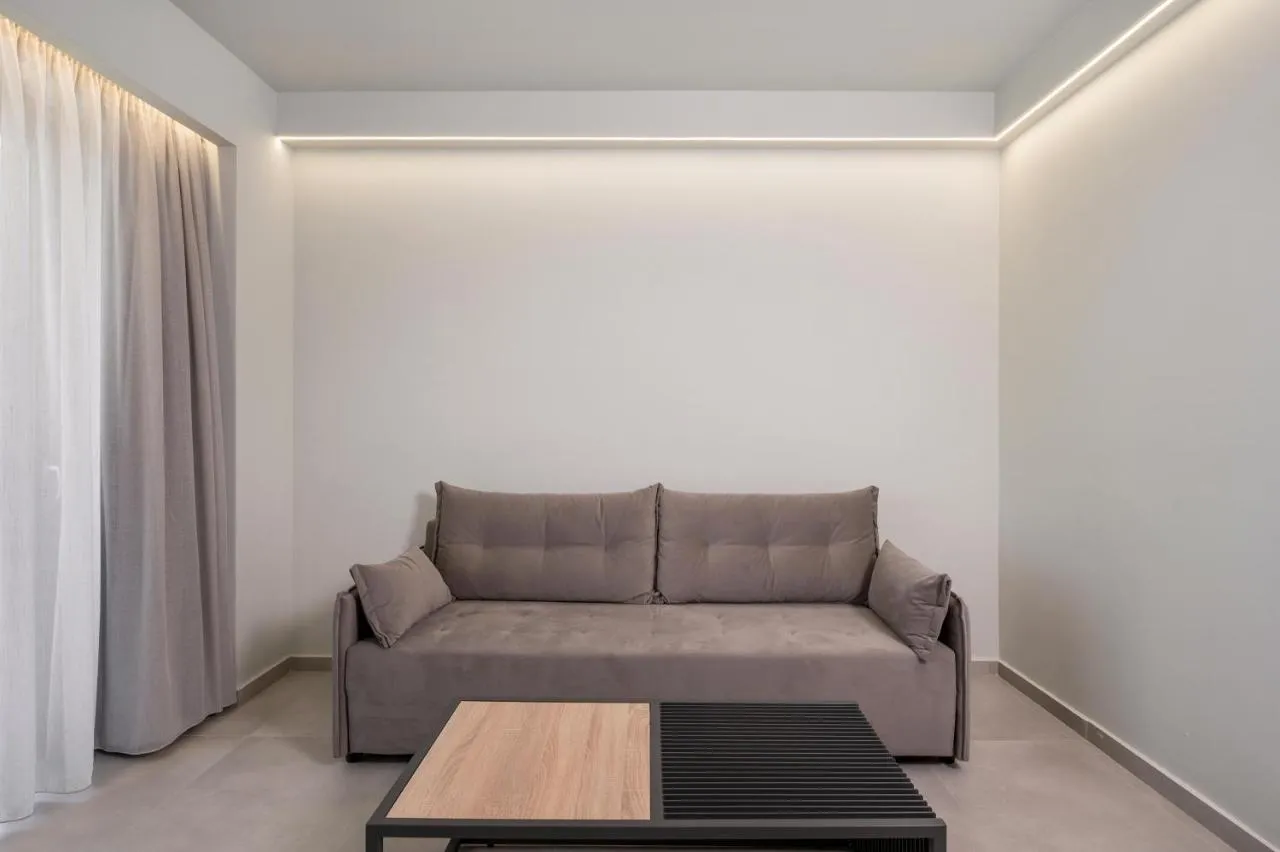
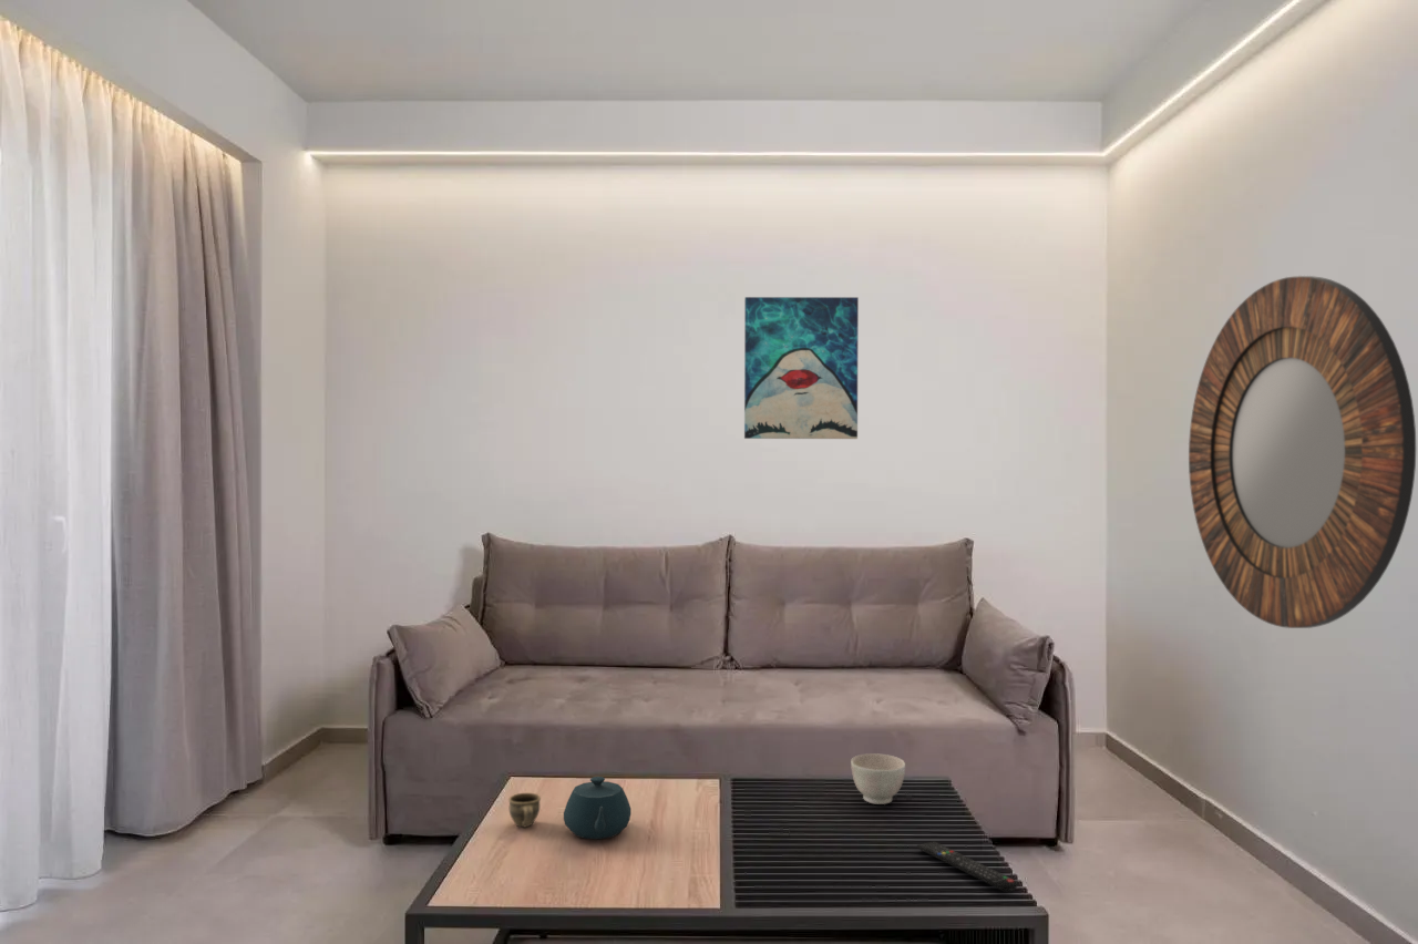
+ wall art (801, 368)
+ bowl (877, 780)
+ cup (524, 812)
+ home mirror (1282, 452)
+ teapot (597, 806)
+ remote control (966, 865)
